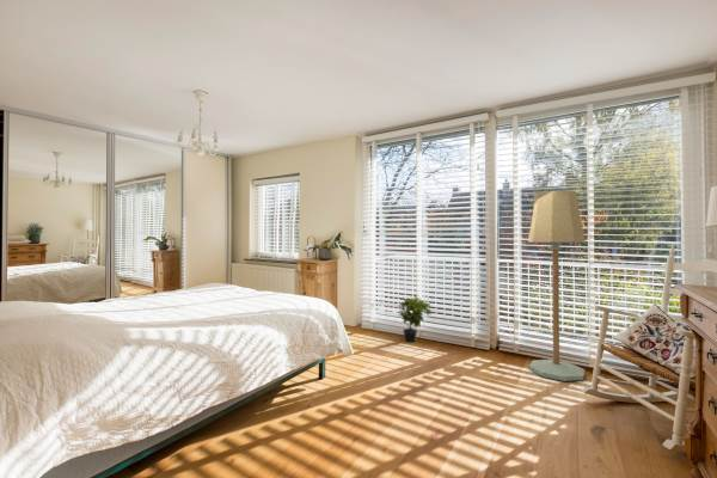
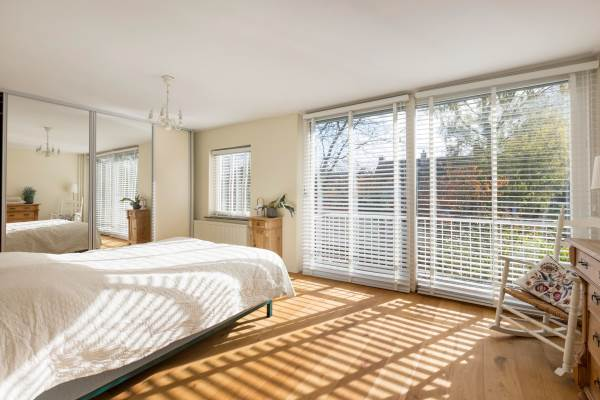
- potted plant (412, 317)
- floor lamp (556, 282)
